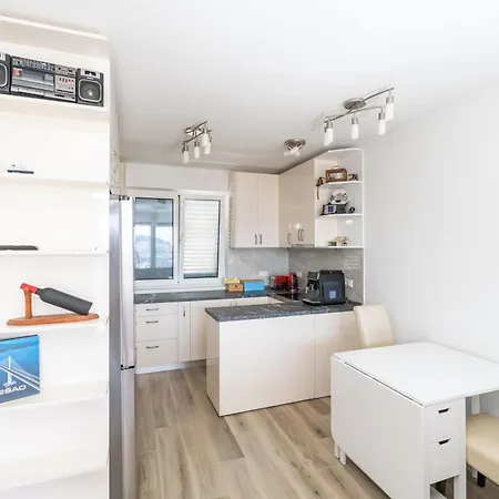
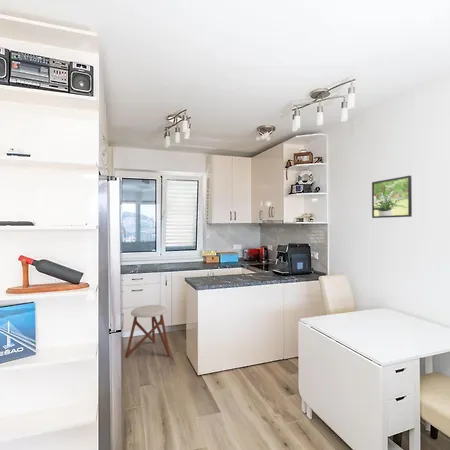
+ stool (152, 330)
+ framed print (390, 198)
